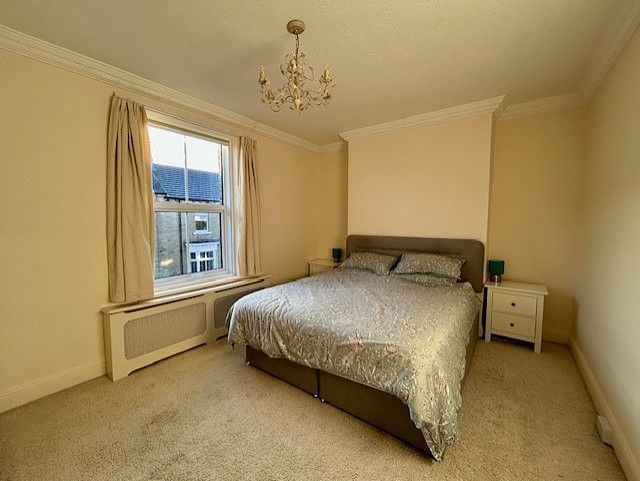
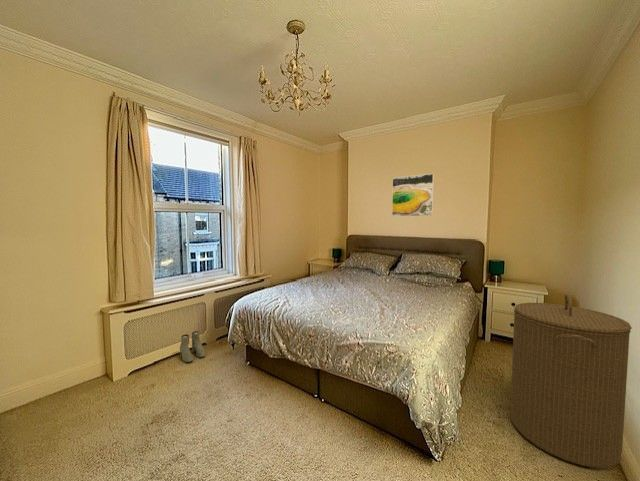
+ boots (192, 345)
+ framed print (411, 196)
+ laundry hamper (564, 364)
